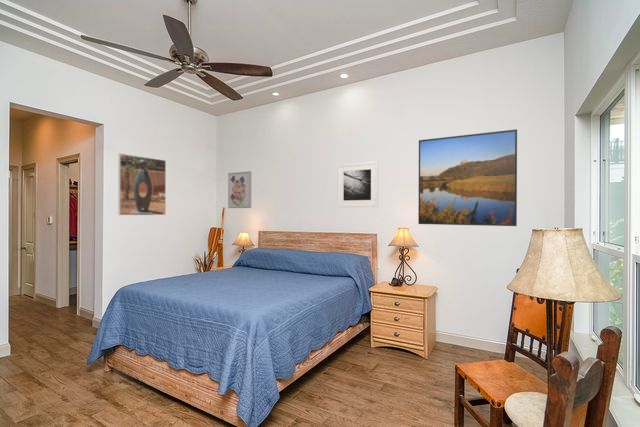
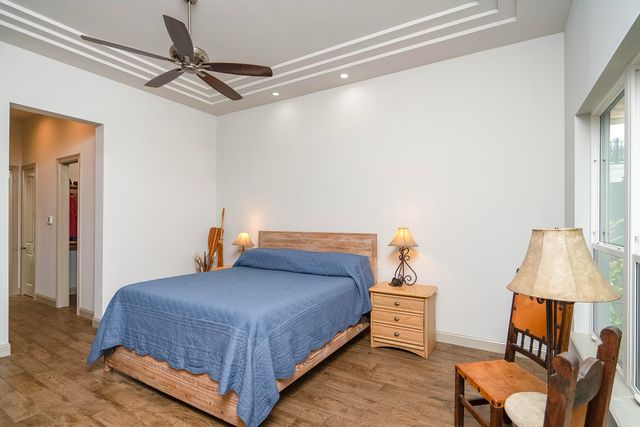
- wall art (239, 190)
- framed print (143, 186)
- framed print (357, 185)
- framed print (464, 180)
